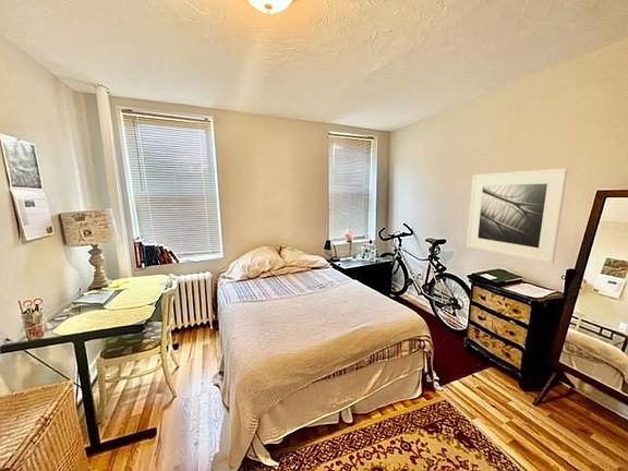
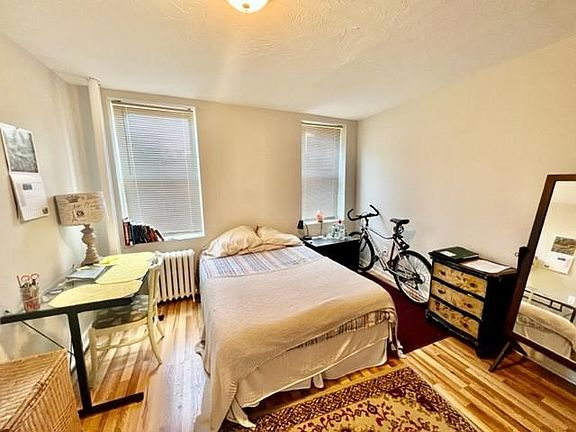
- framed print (508, 214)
